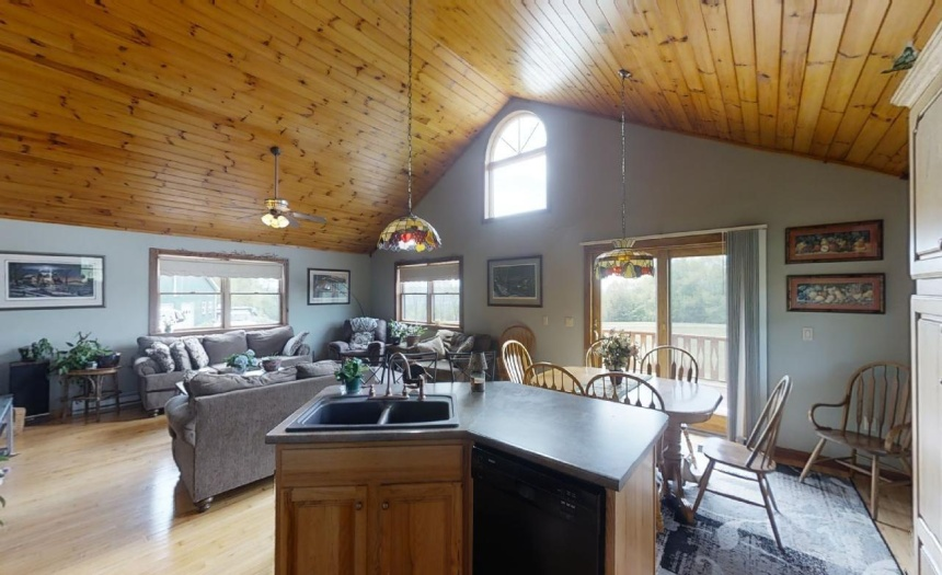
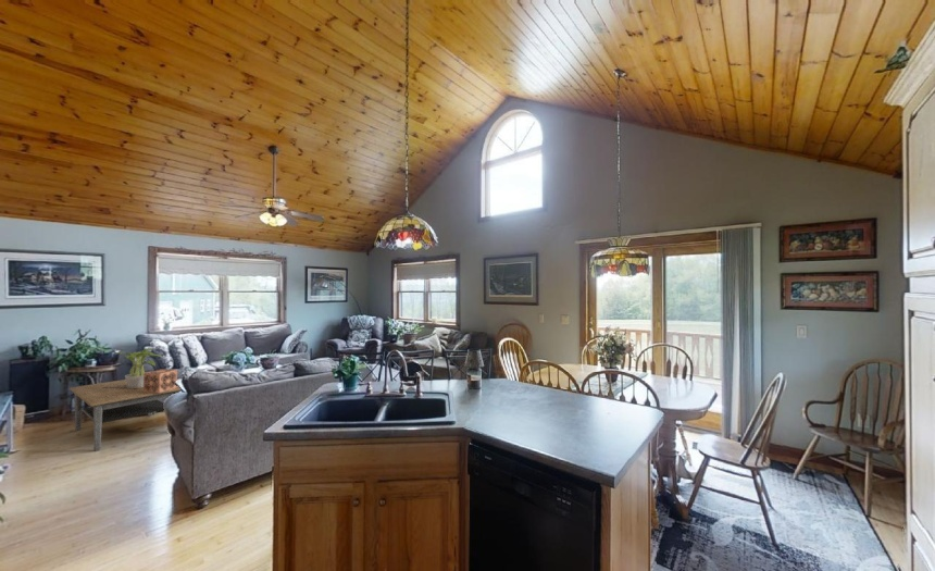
+ decorative box (160, 380)
+ coffee table (126, 409)
+ potted plant (138, 367)
